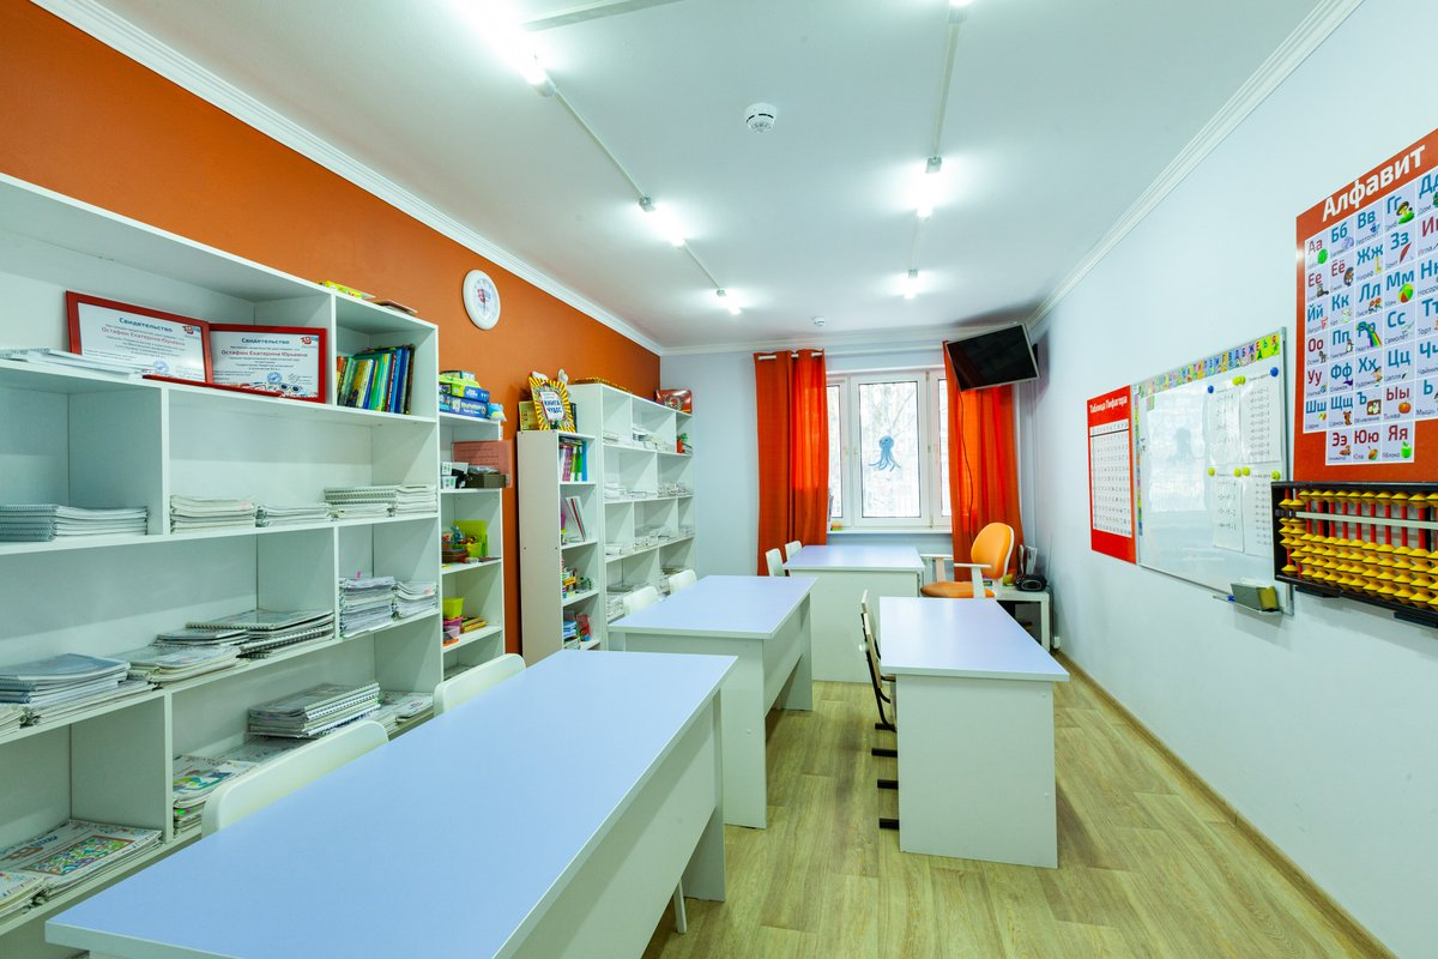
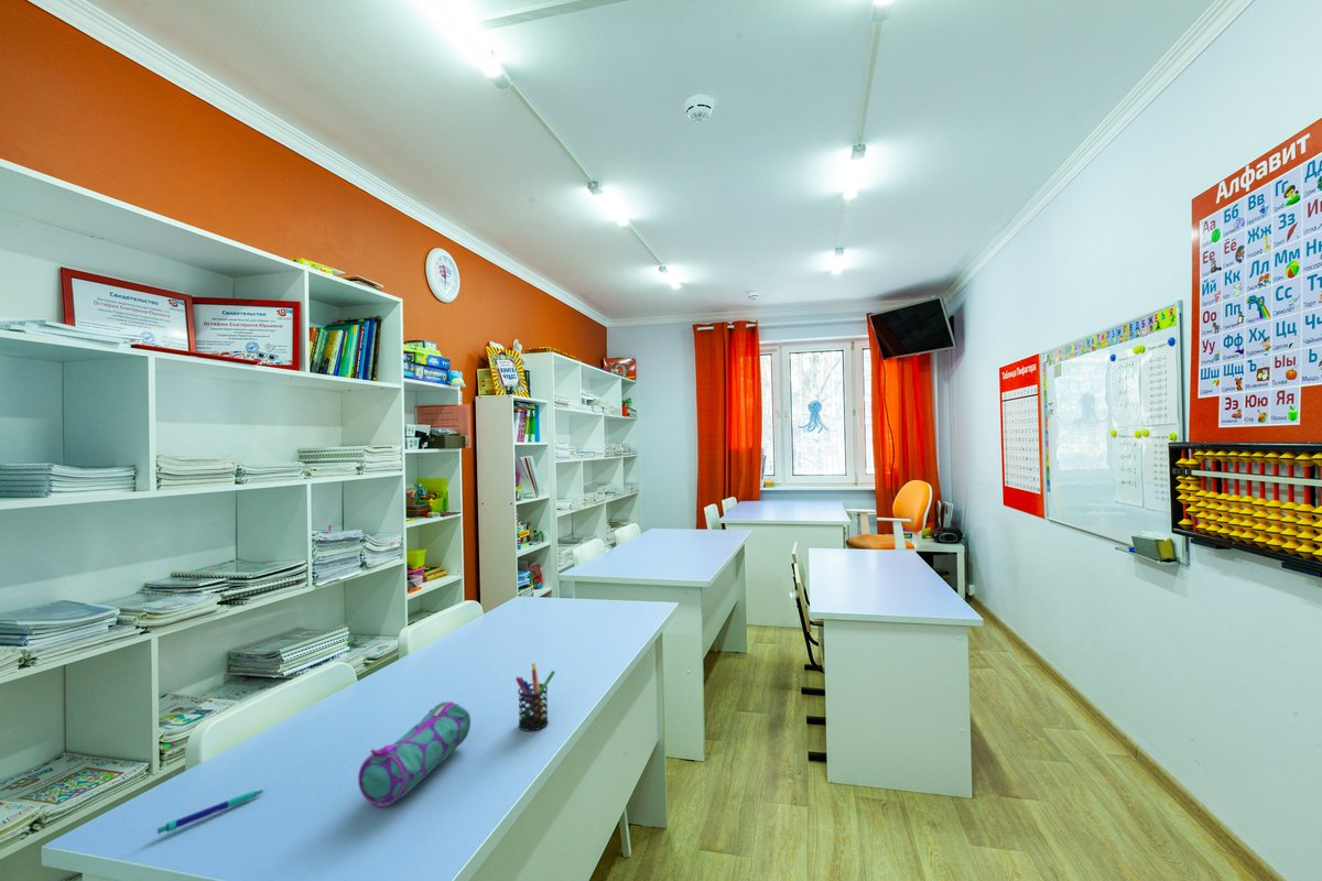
+ pen (215, 808)
+ pencil case (419, 747)
+ pen holder (537, 694)
